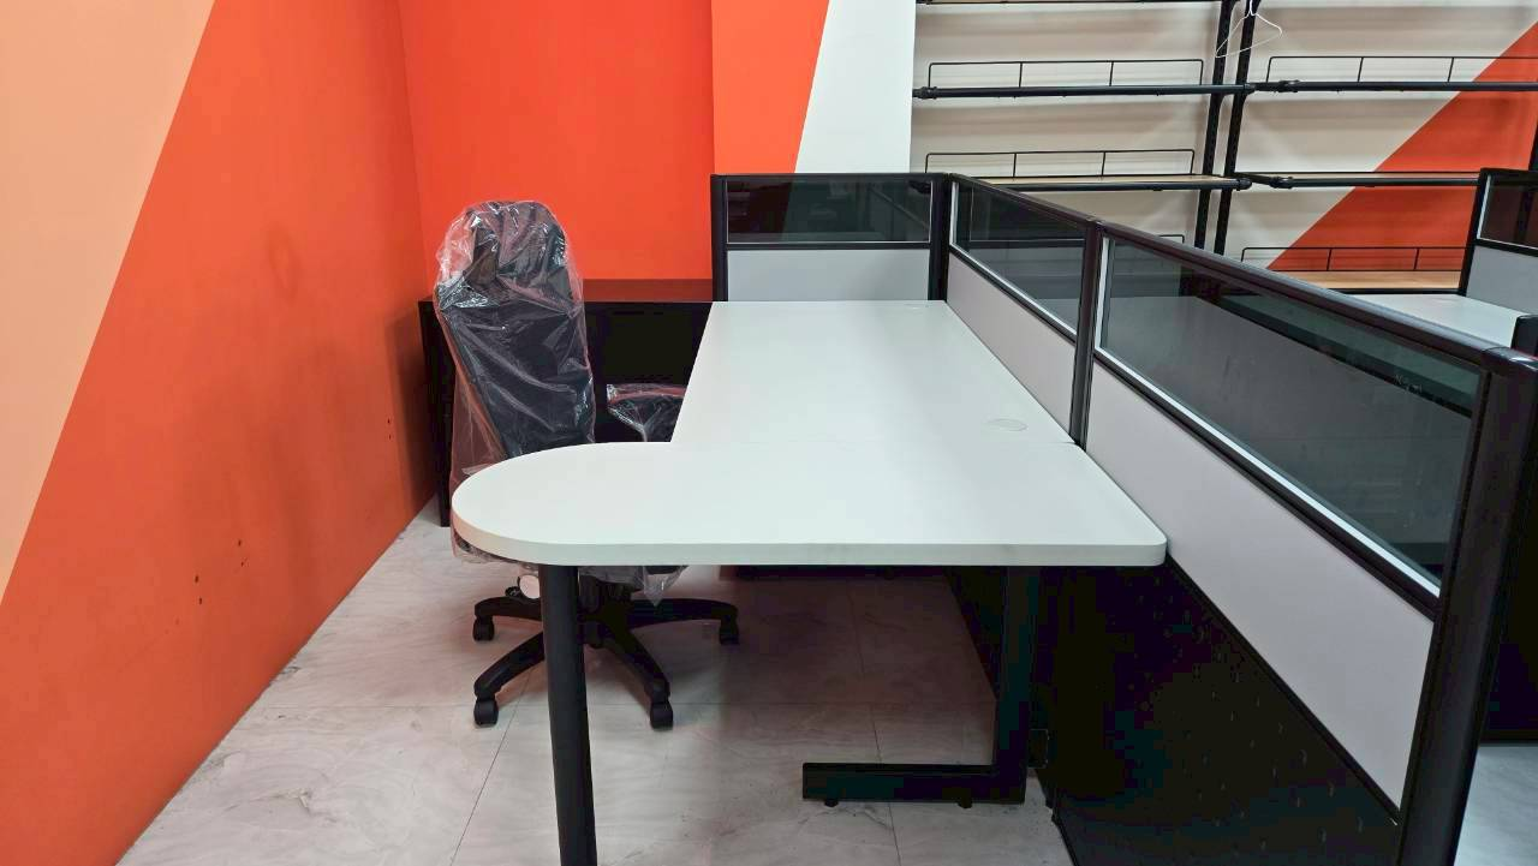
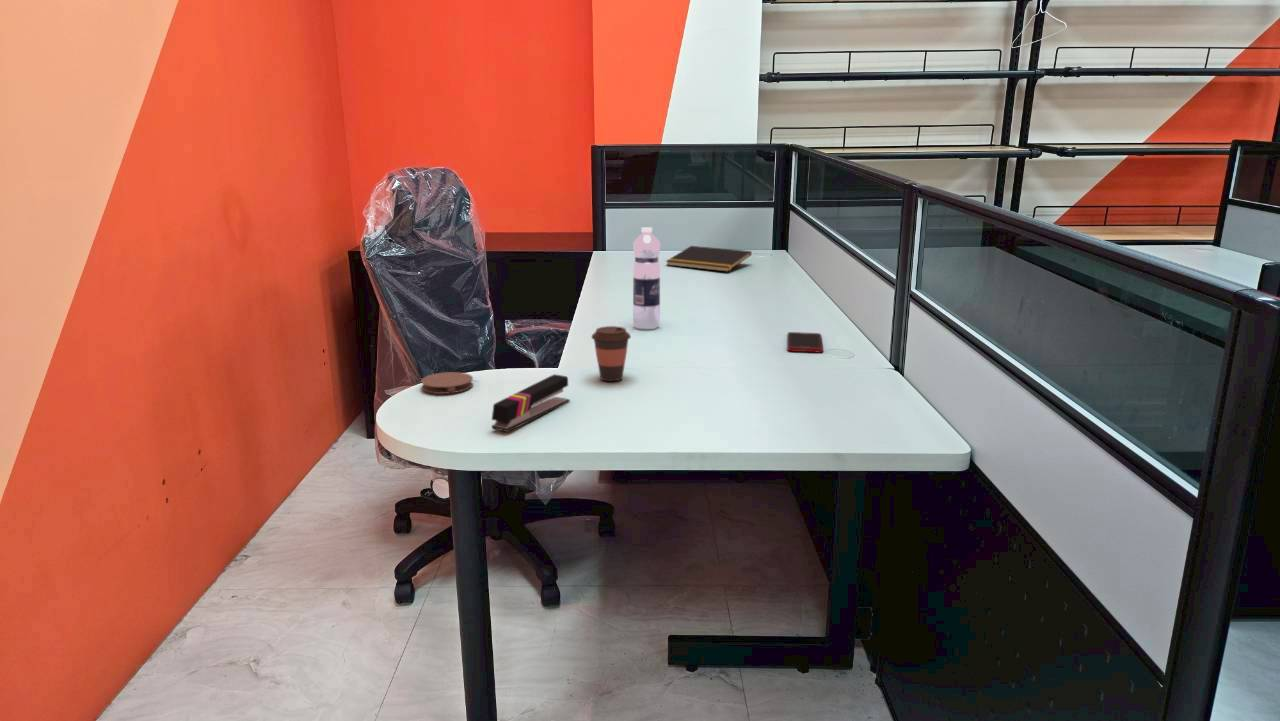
+ water bottle (646, 278)
+ coaster (447, 382)
+ coffee cup (611, 354)
+ stapler (531, 401)
+ cell phone (804, 342)
+ notepad (708, 258)
